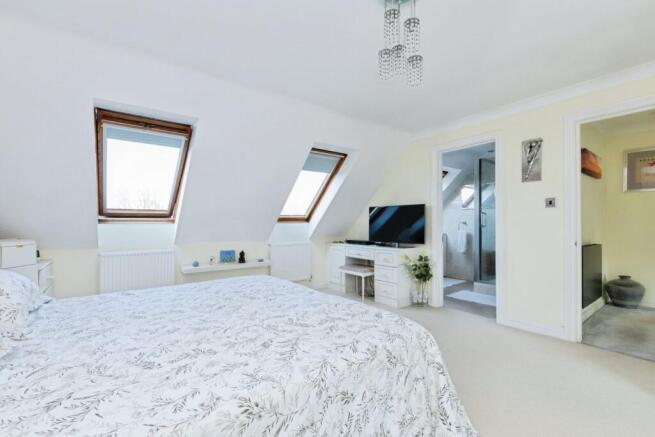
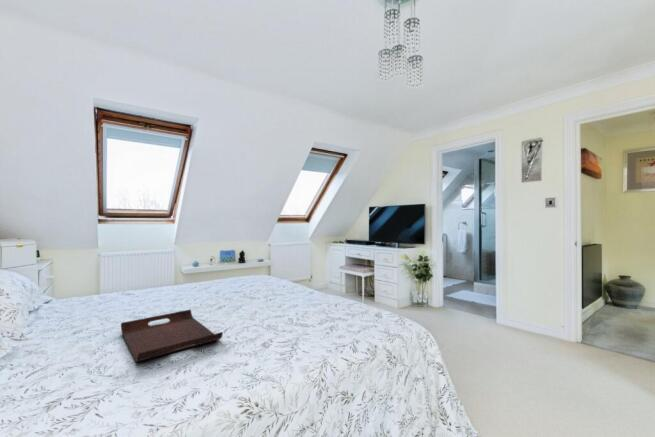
+ serving tray (169, 331)
